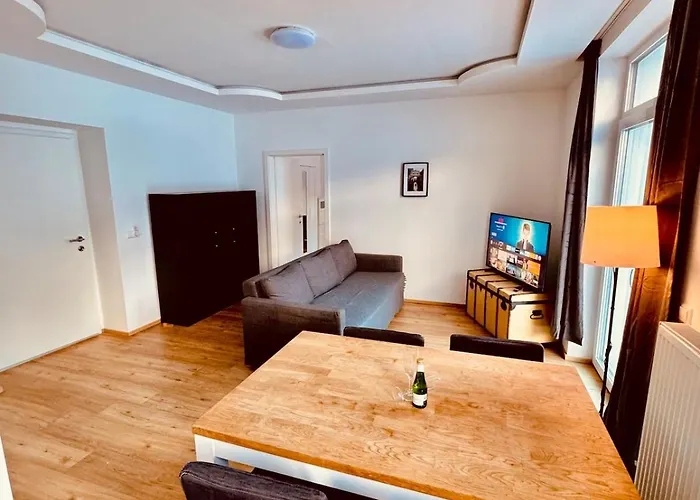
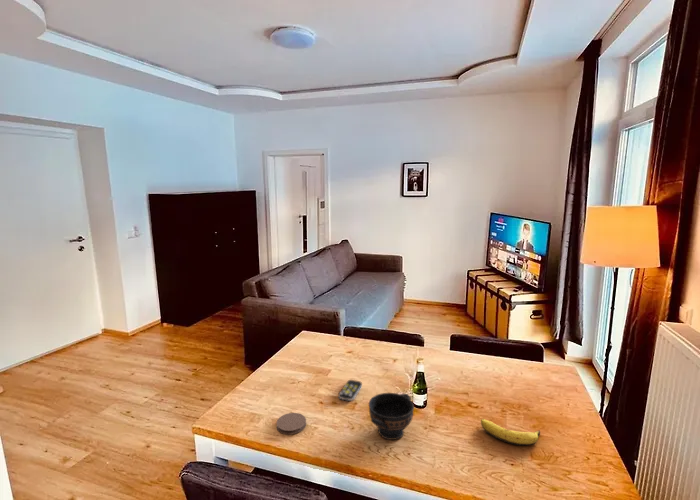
+ coaster (291, 423)
+ banana (513, 431)
+ bowl (391, 418)
+ remote control (350, 389)
